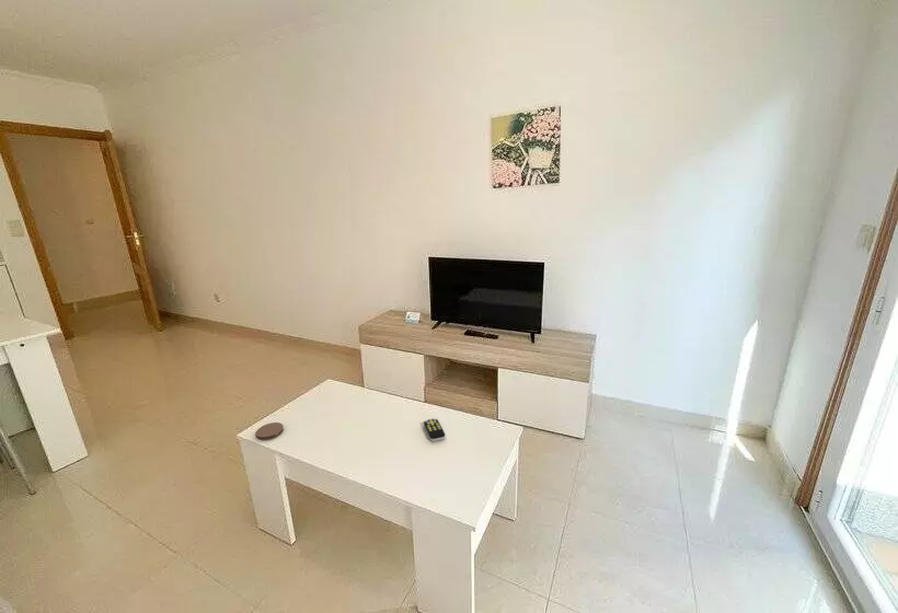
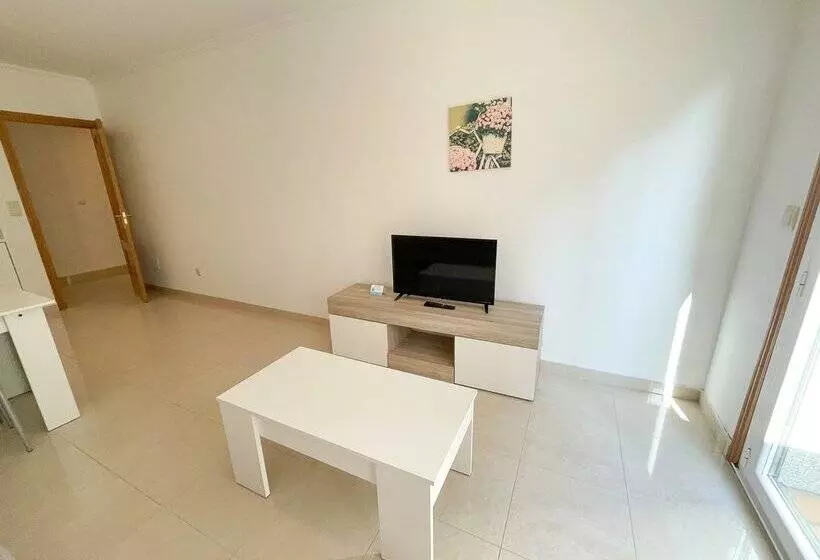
- coaster (269, 430)
- remote control (434, 429)
